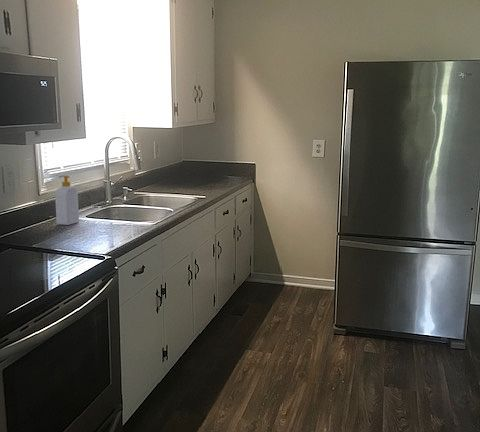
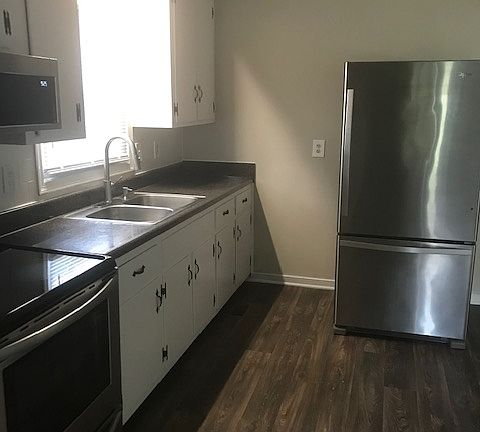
- soap bottle (66, 199)
